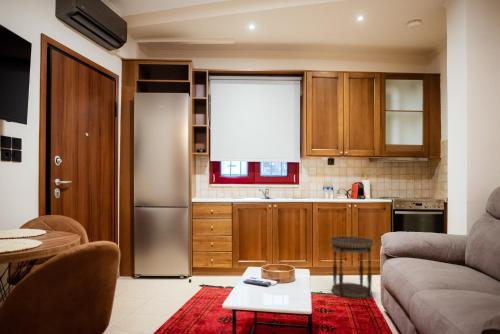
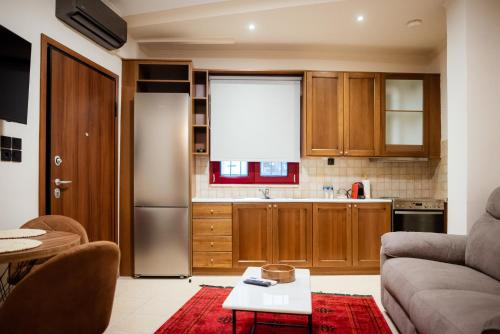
- side table (359, 266)
